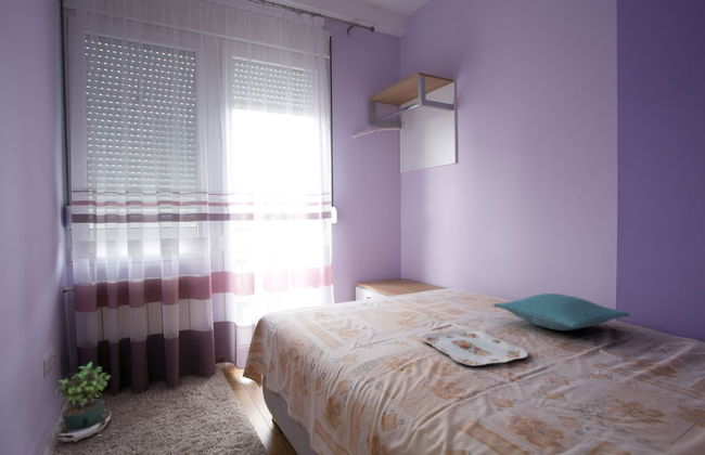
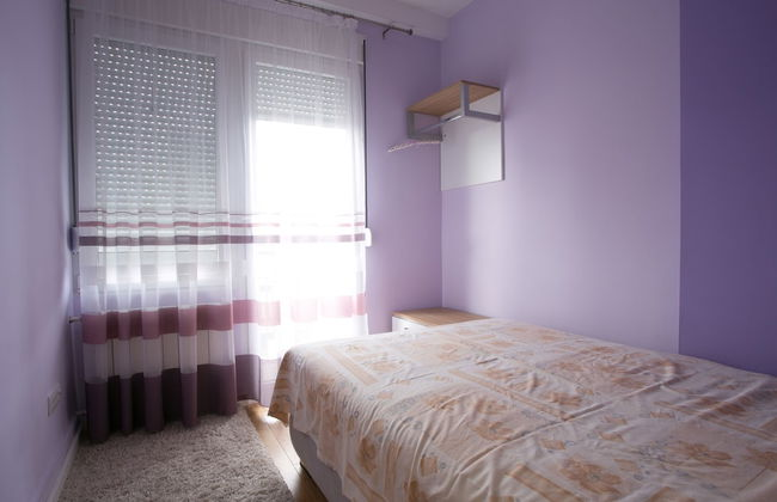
- pillow (557, 311)
- potted plant (88, 396)
- serving tray (470, 346)
